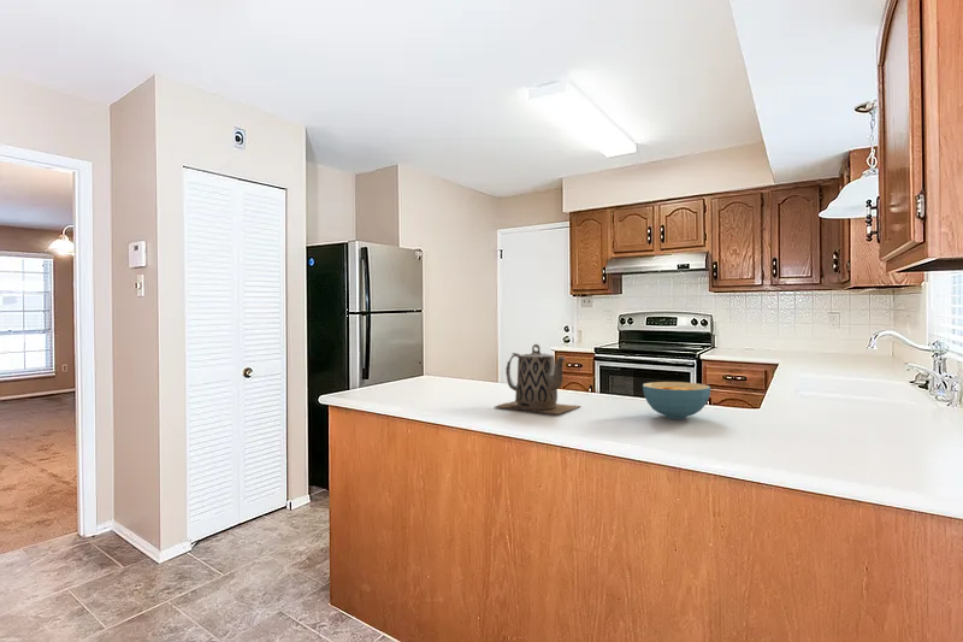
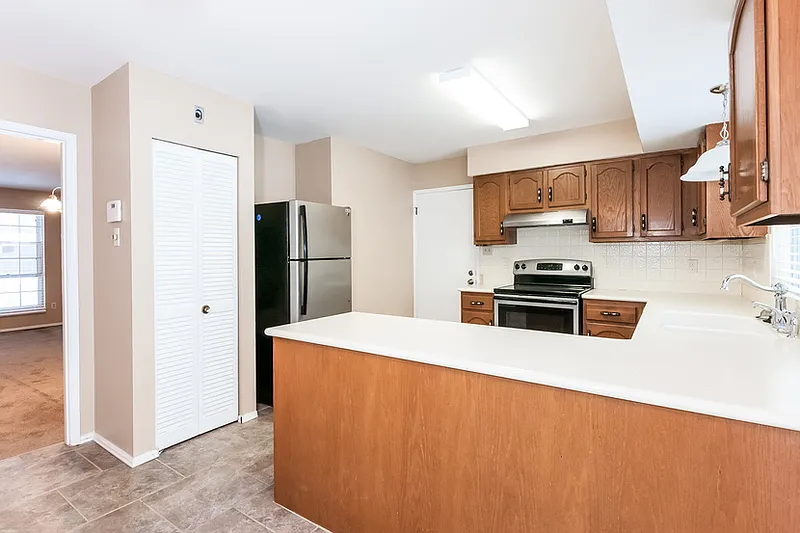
- cereal bowl (675, 401)
- teapot (537, 375)
